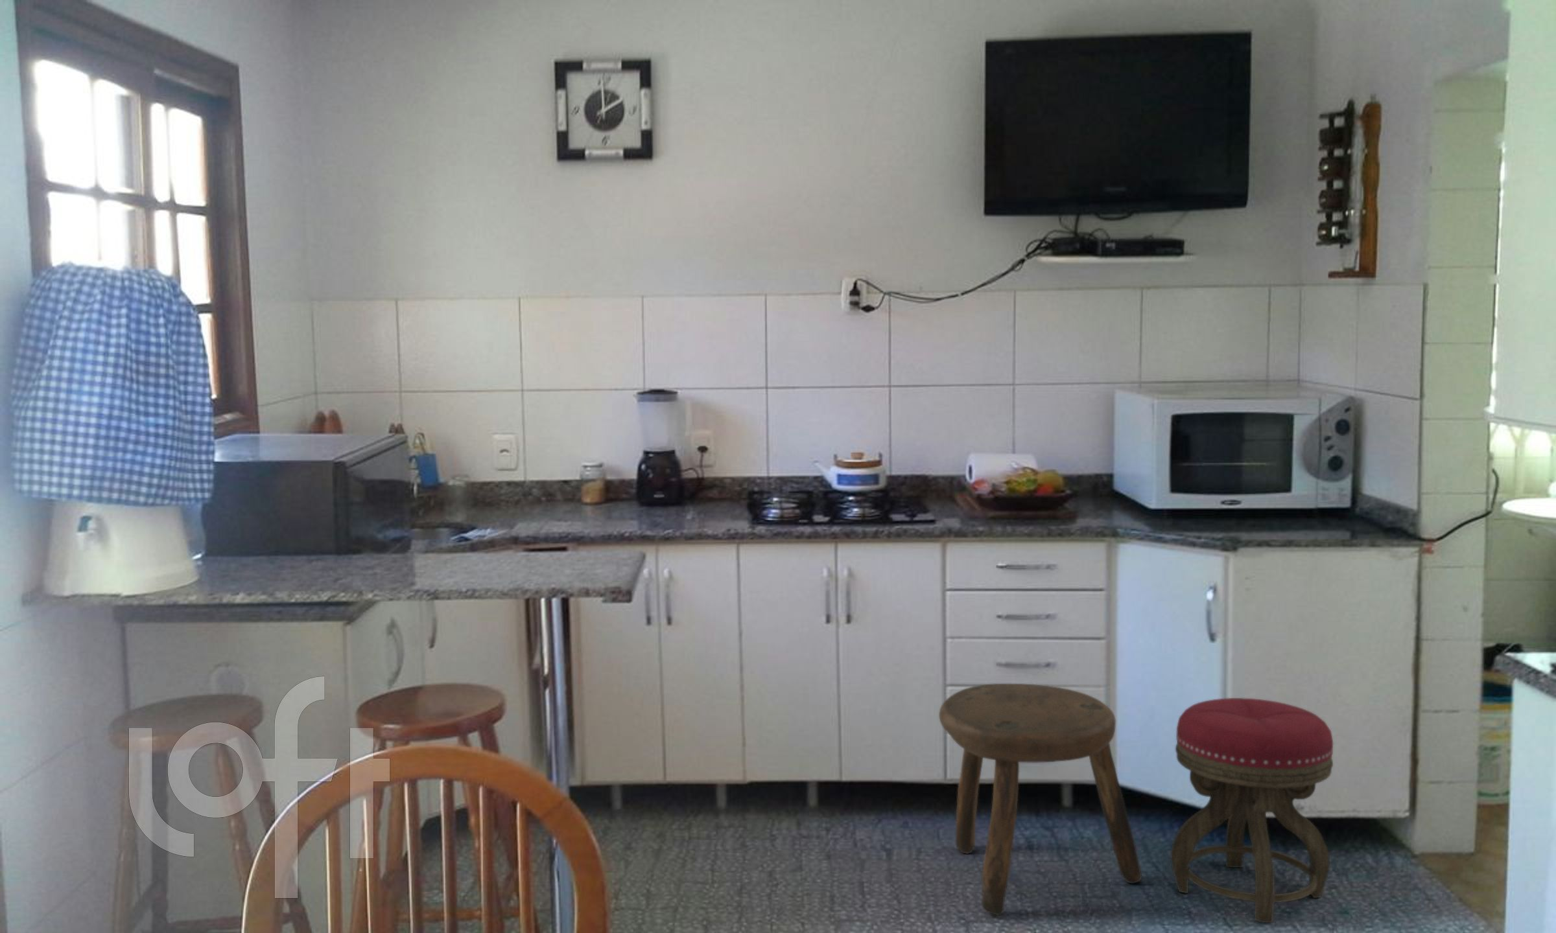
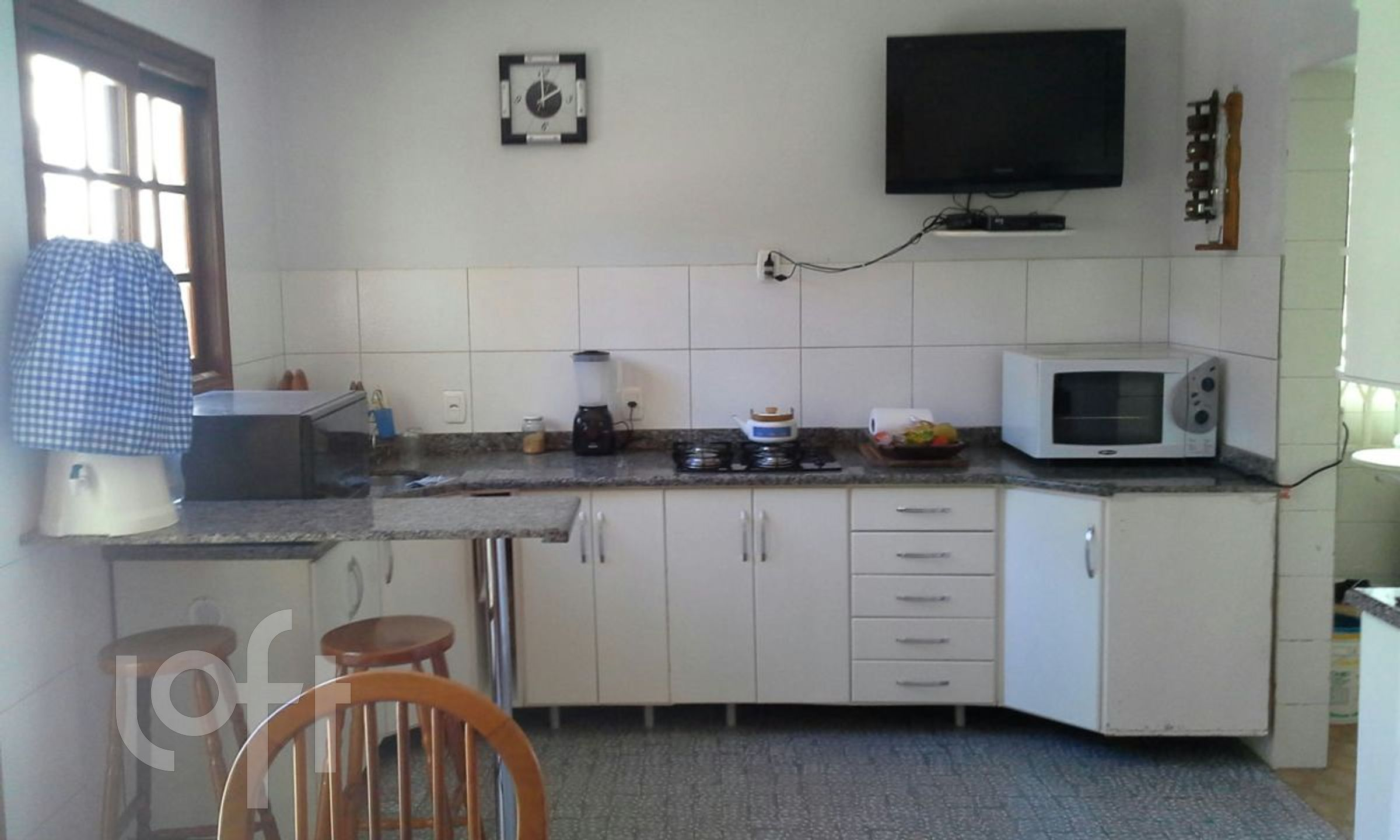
- stool (1017, 794)
- stool (1251, 802)
